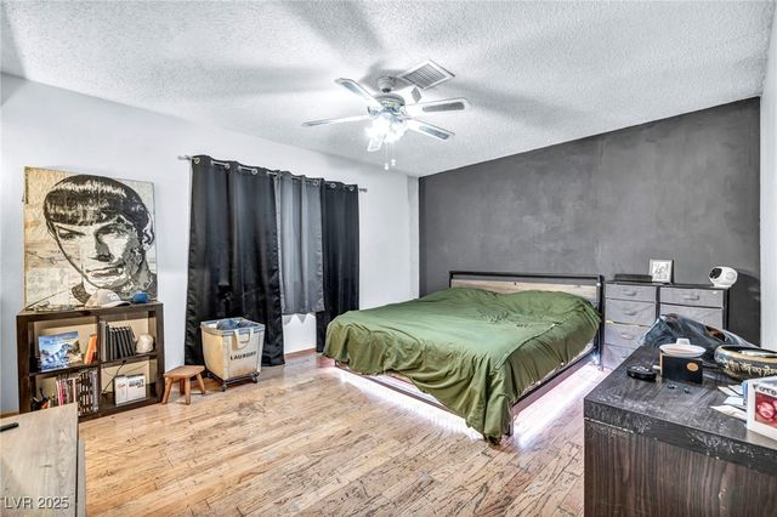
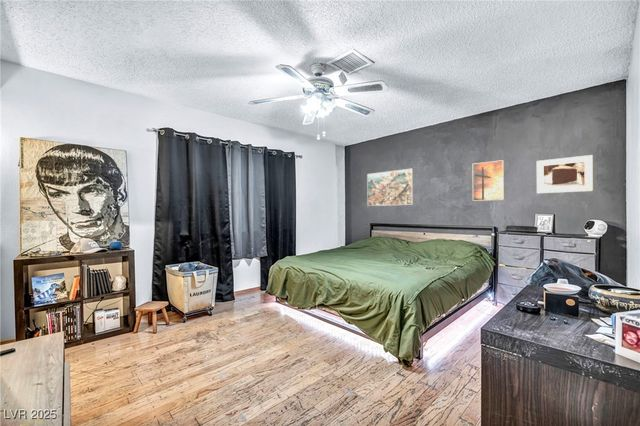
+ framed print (388, 188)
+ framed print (563, 175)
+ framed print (487, 181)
